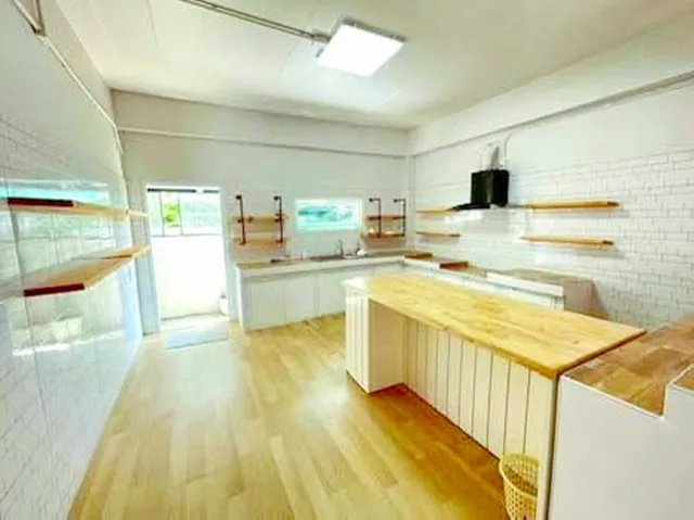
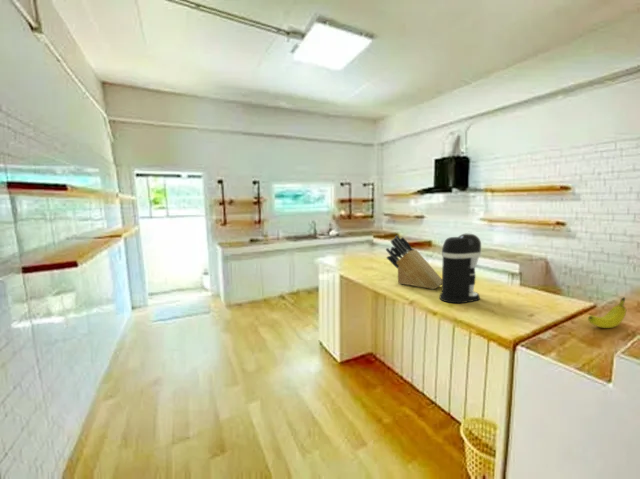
+ fruit (607, 313)
+ knife block (413, 260)
+ coffee maker (460, 266)
